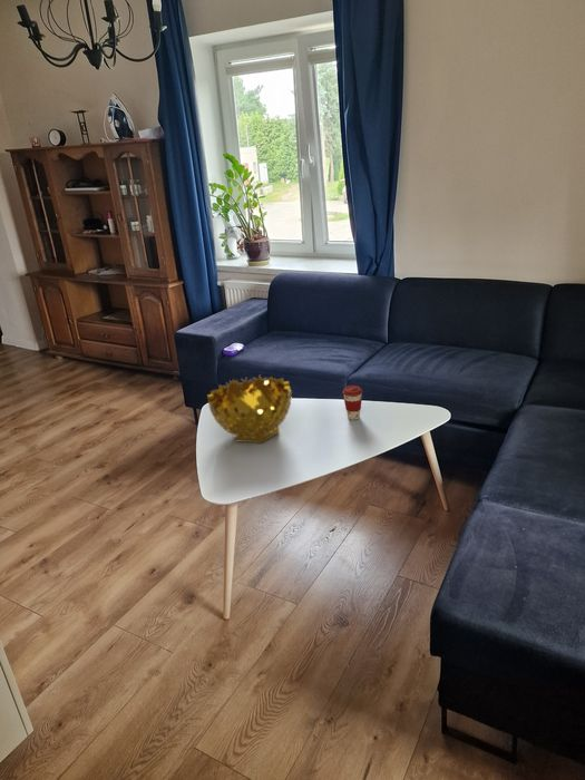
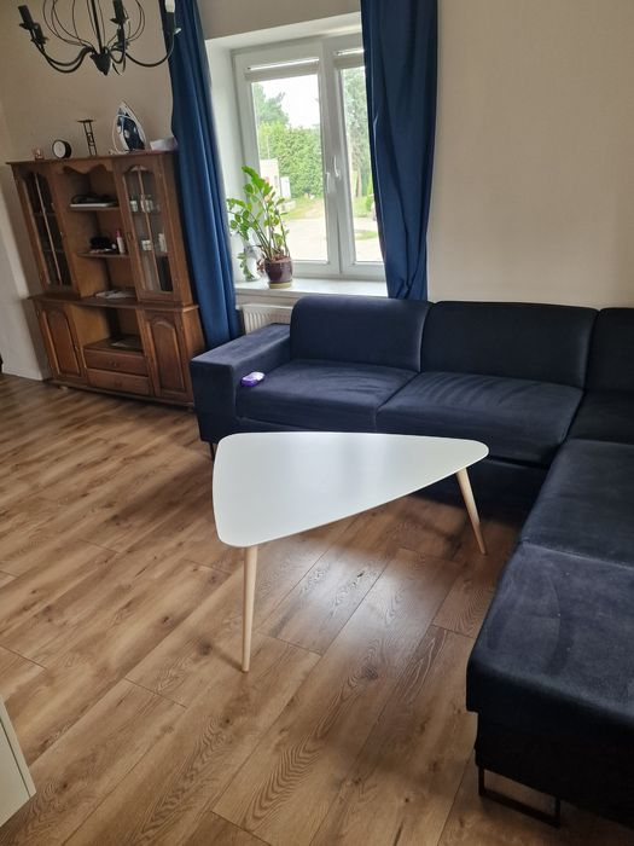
- coffee cup (352, 402)
- decorative bowl (251, 411)
